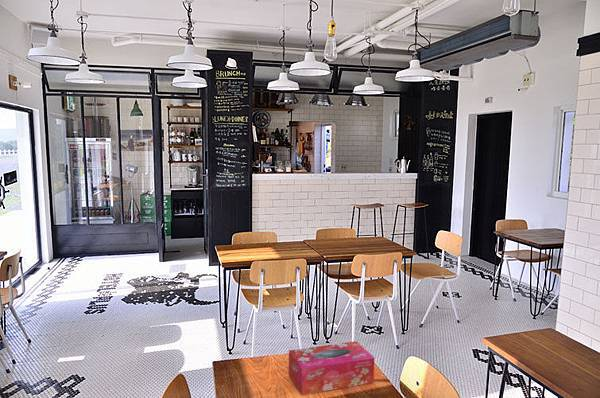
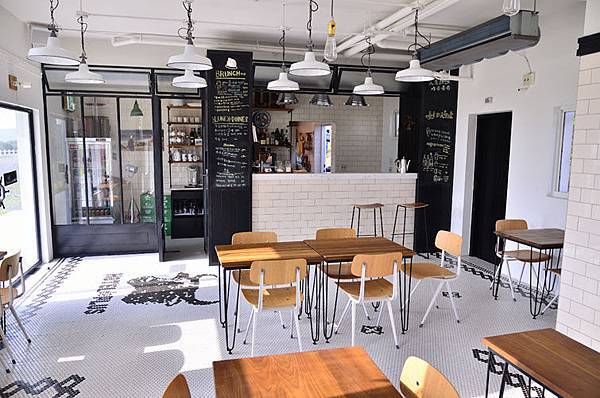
- tissue box (330, 366)
